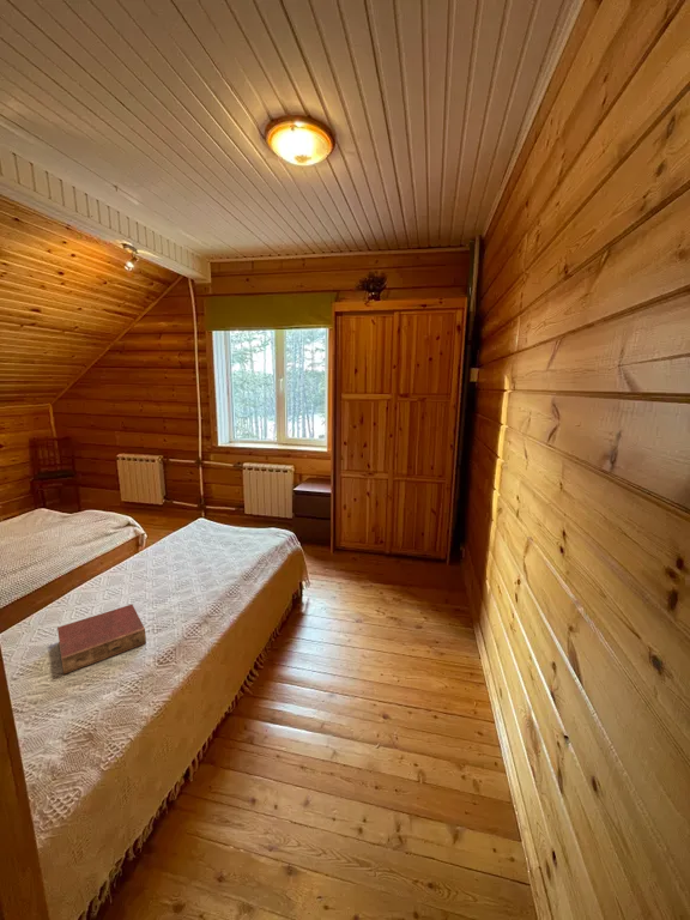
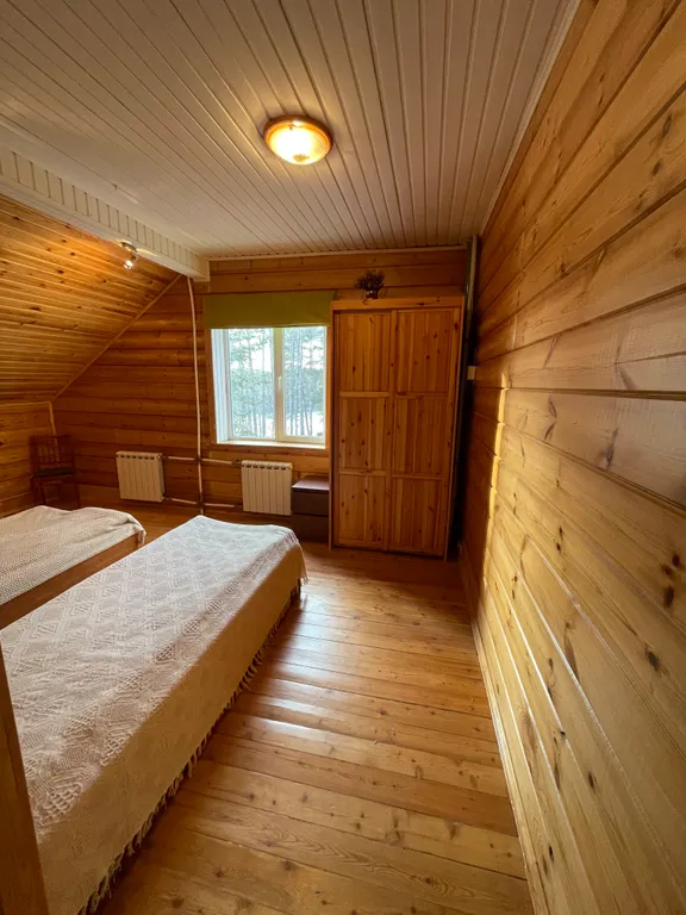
- book (102, 635)
